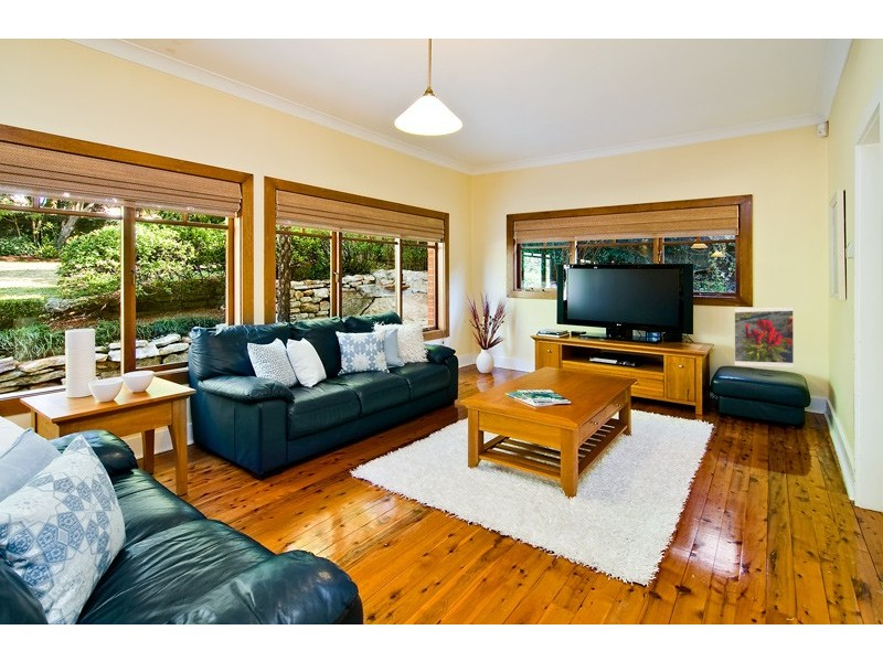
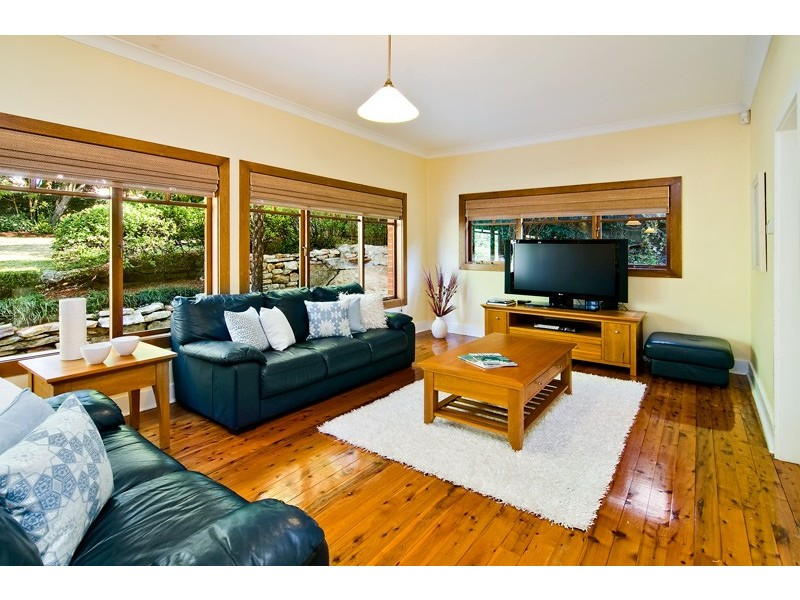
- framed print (763, 337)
